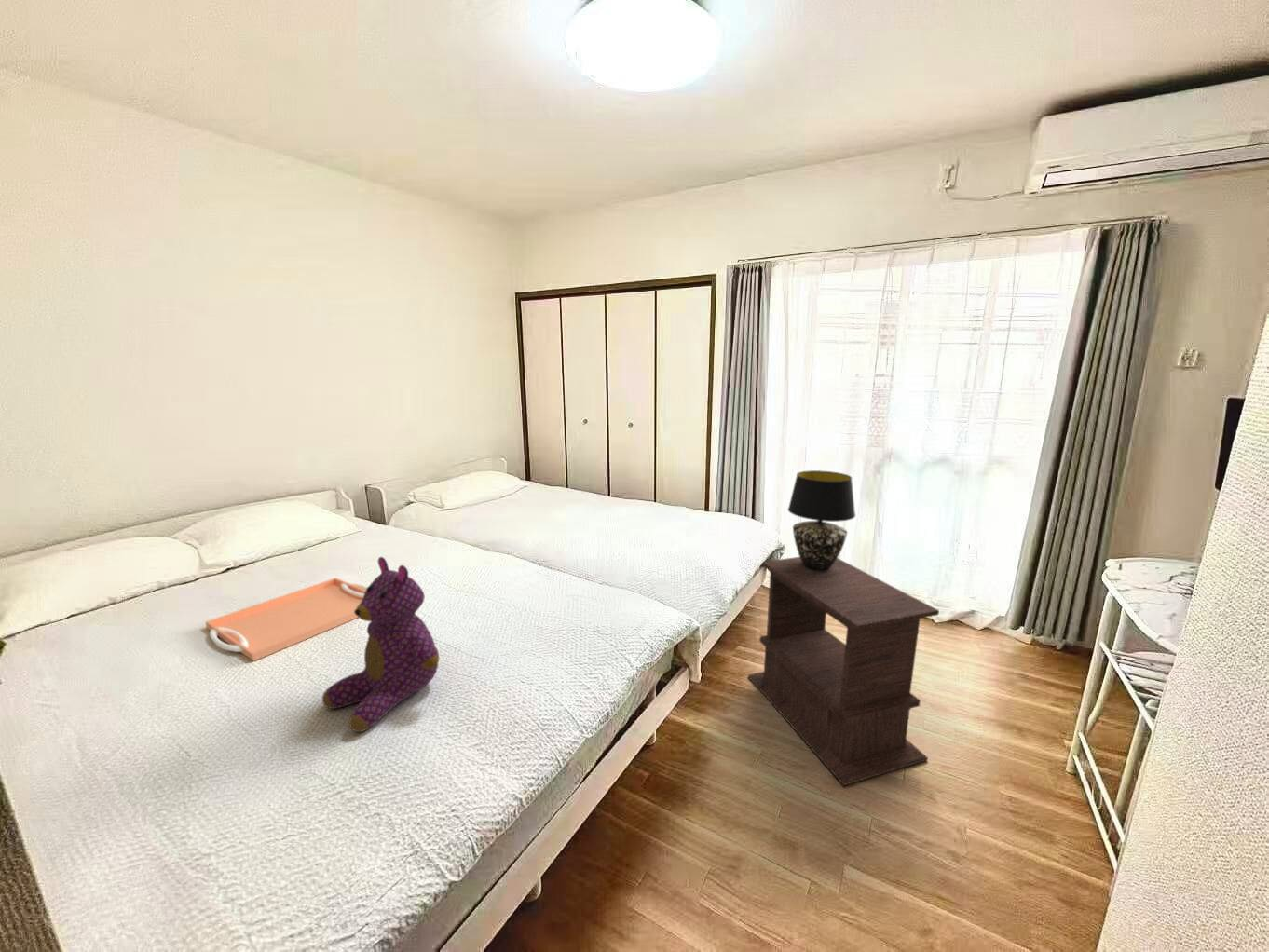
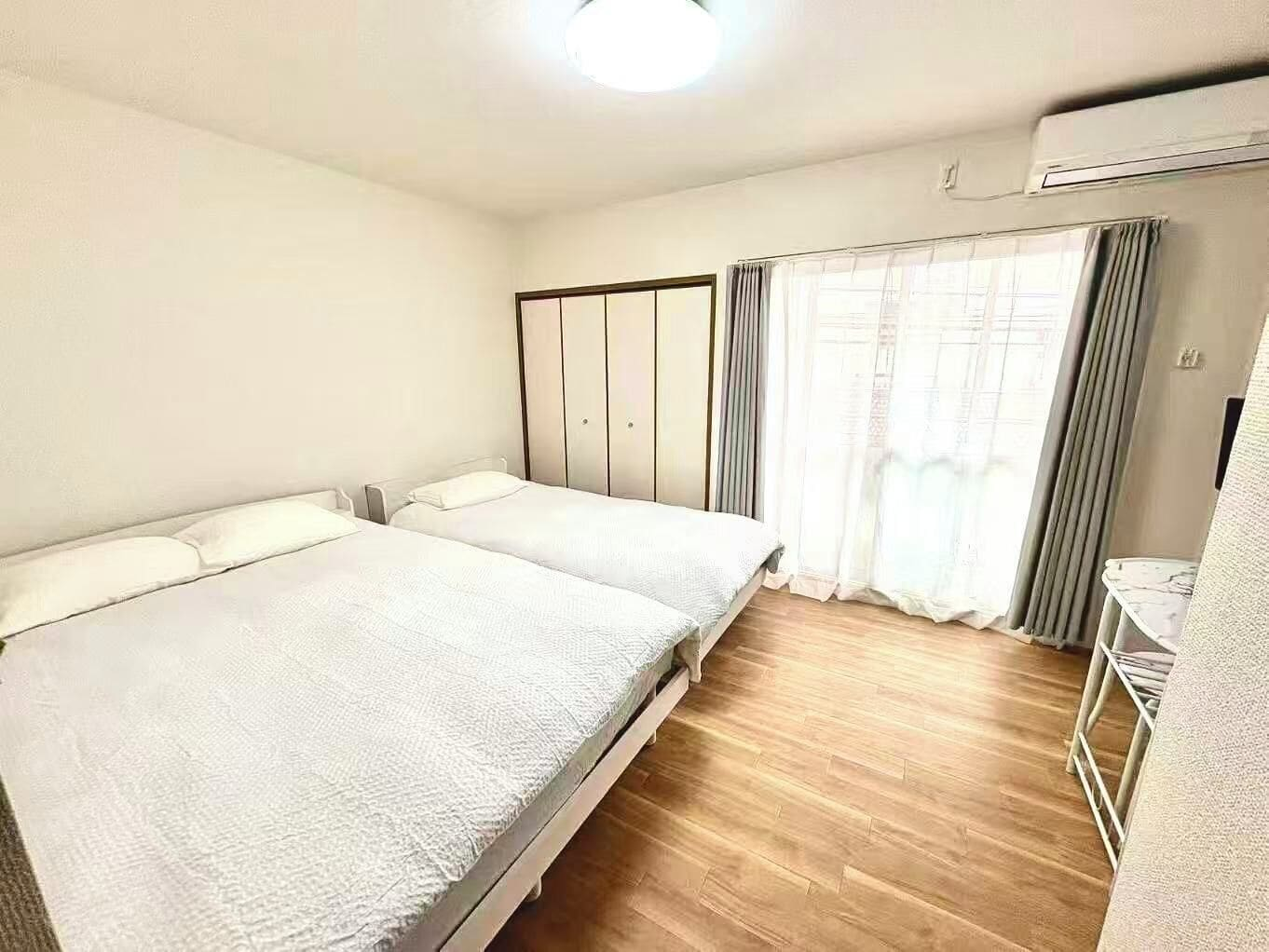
- teddy bear (378, 635)
- table lamp (820, 521)
- side table (832, 649)
- serving tray (301, 612)
